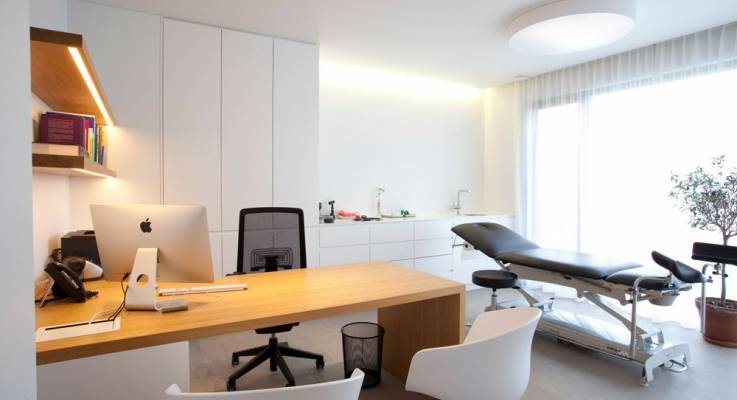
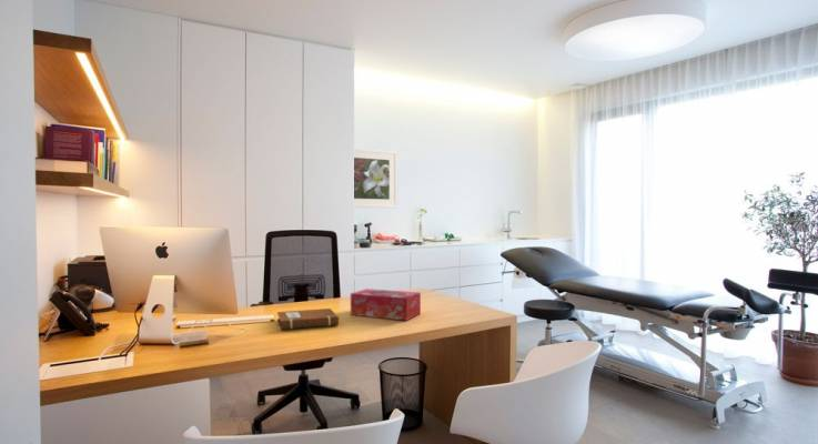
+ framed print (371, 179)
+ notebook (305, 319)
+ tissue box (385, 303)
